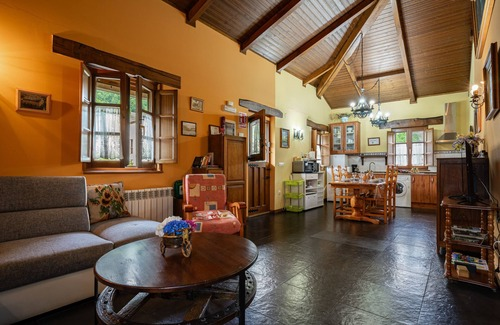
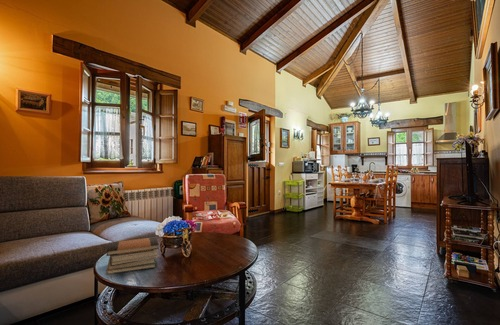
+ book stack (133, 254)
